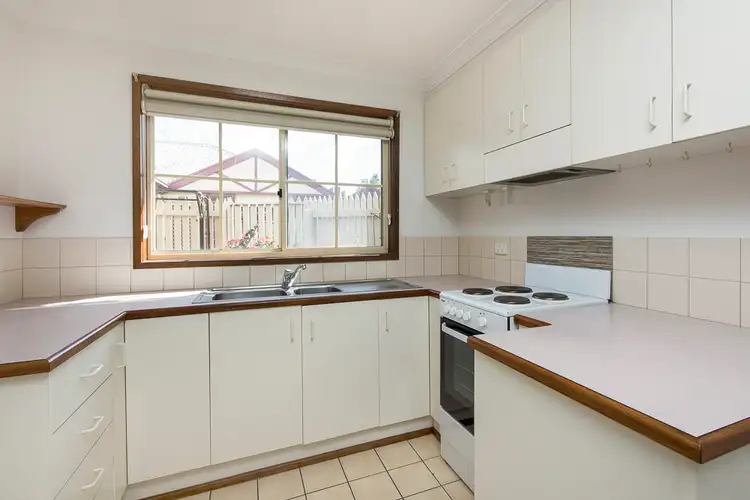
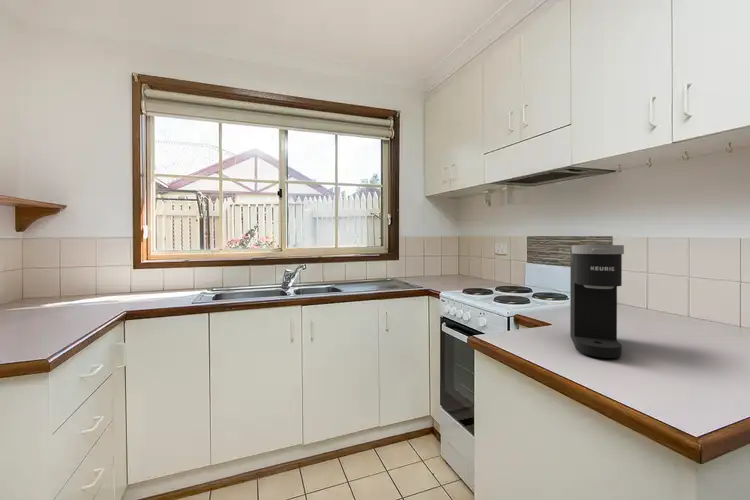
+ coffee maker (593, 295)
